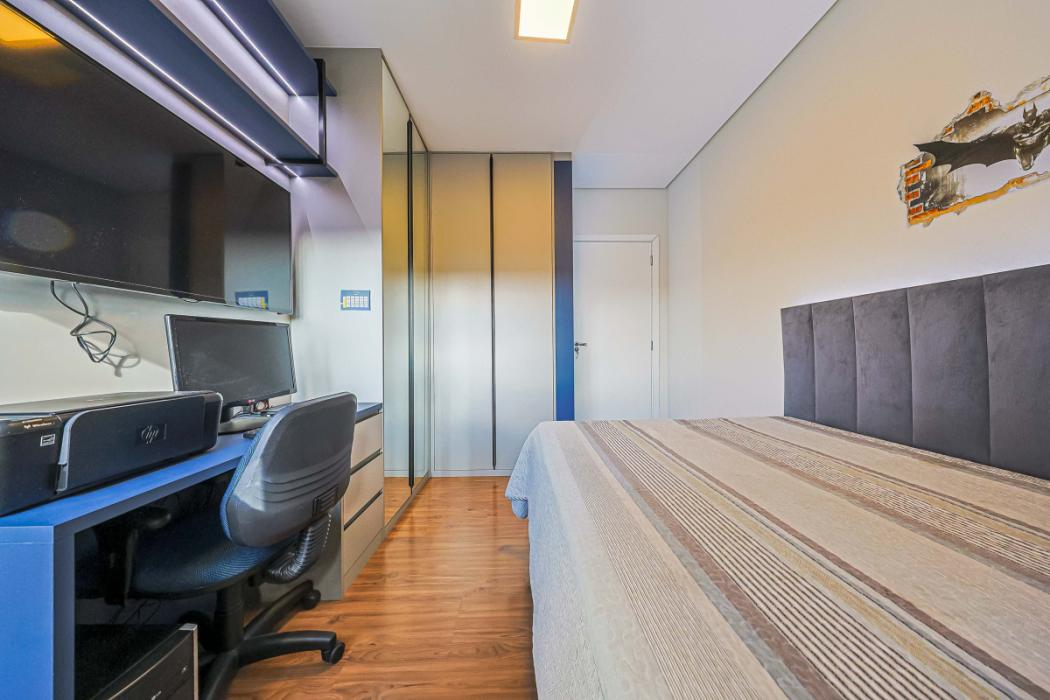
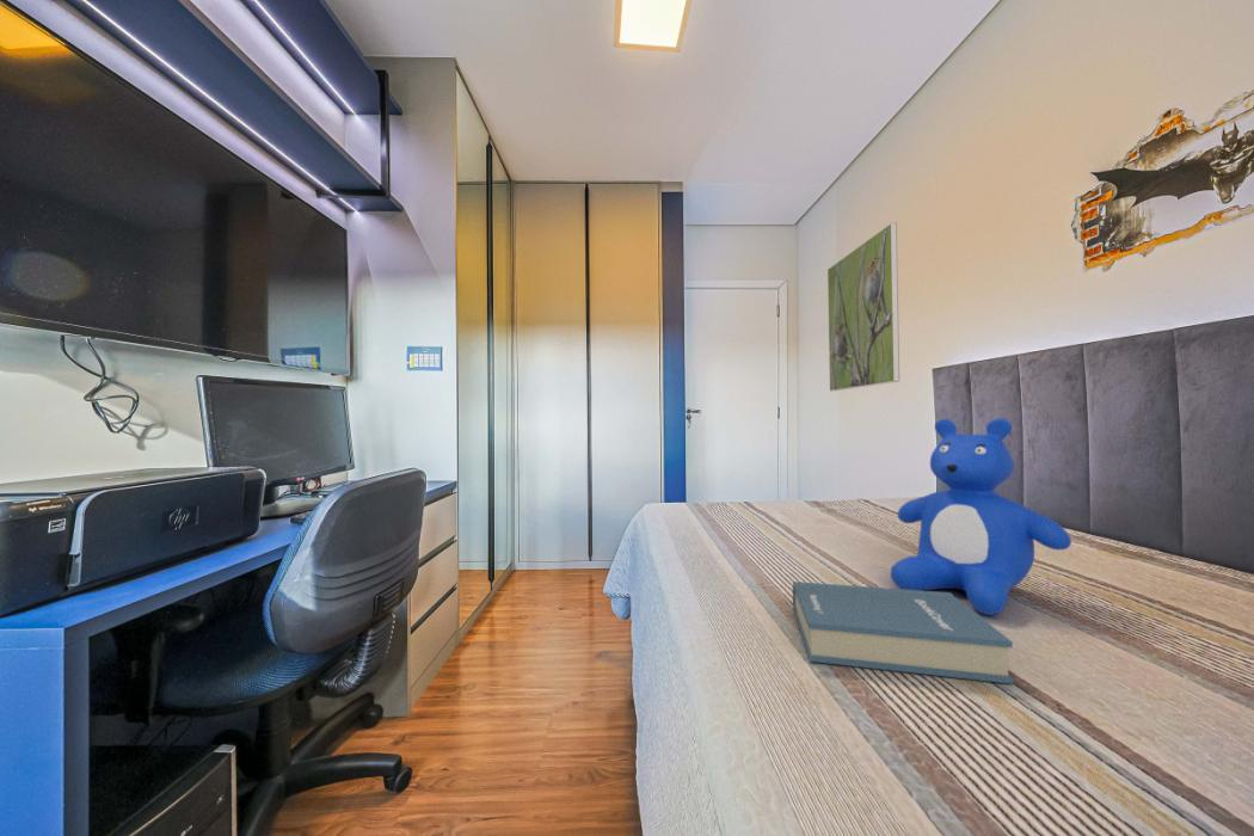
+ teddy bear (961, 505)
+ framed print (859, 318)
+ hardback book (884, 622)
